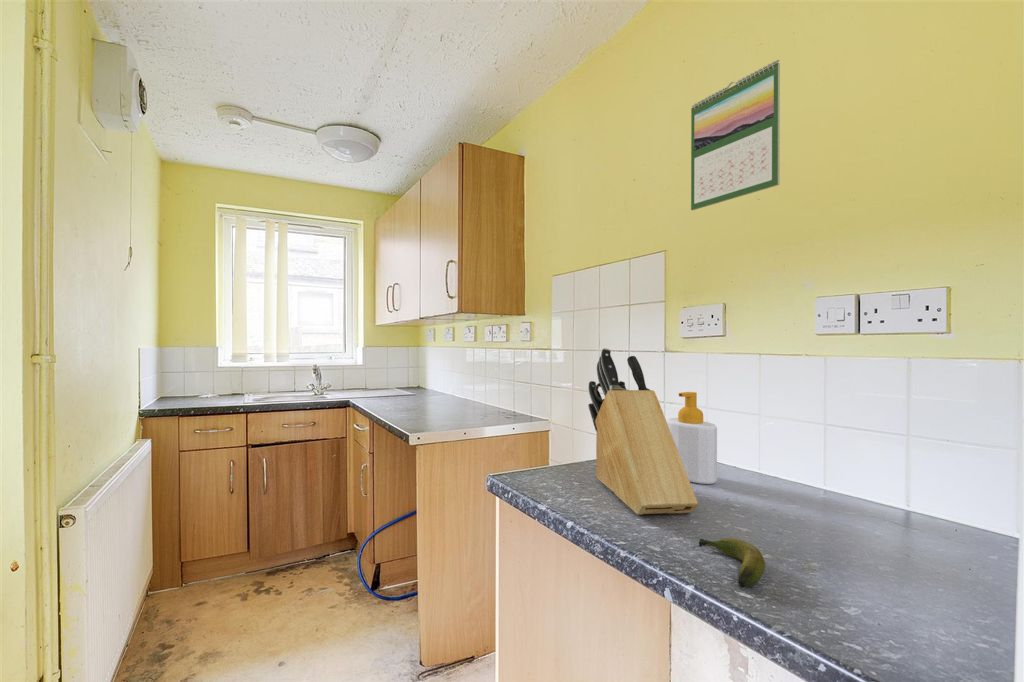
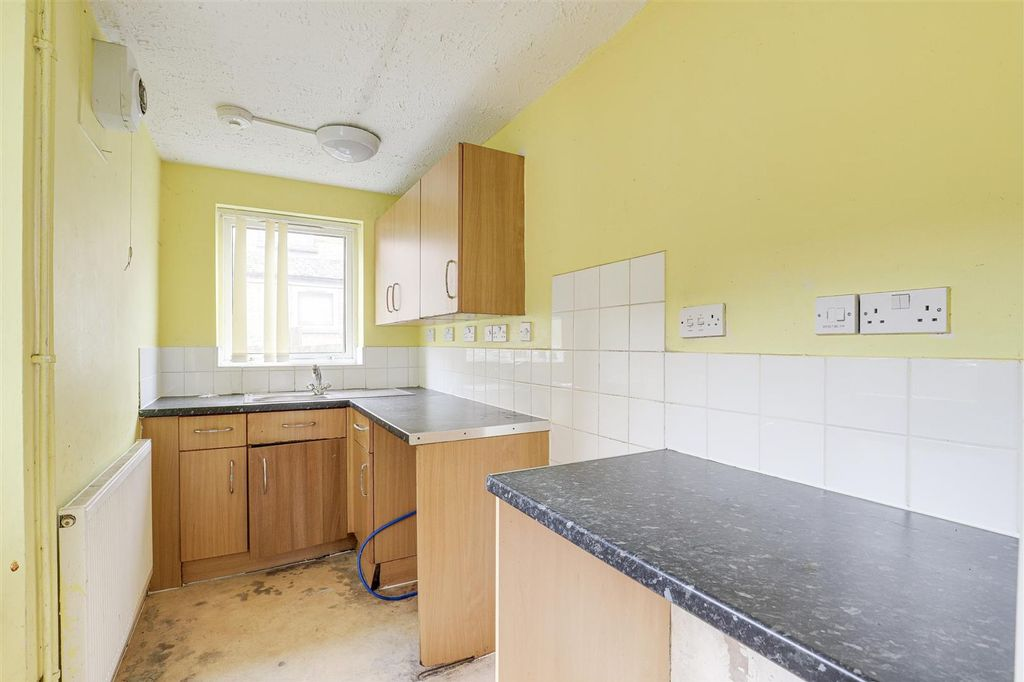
- knife block (632, 419)
- calendar (731, 140)
- banana (731, 553)
- soap bottle (690, 434)
